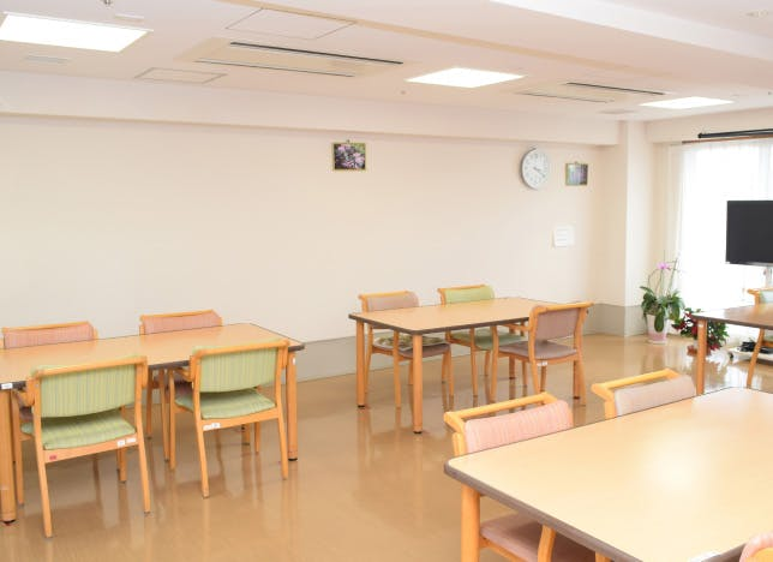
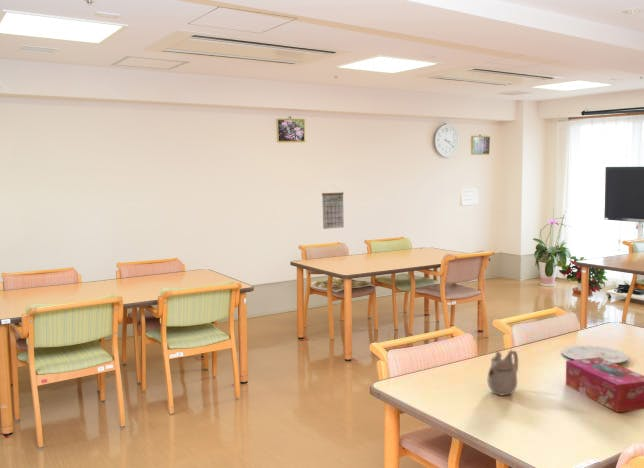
+ teapot (503, 371)
+ plate (594, 354)
+ tissue box (607, 382)
+ calendar (333, 206)
